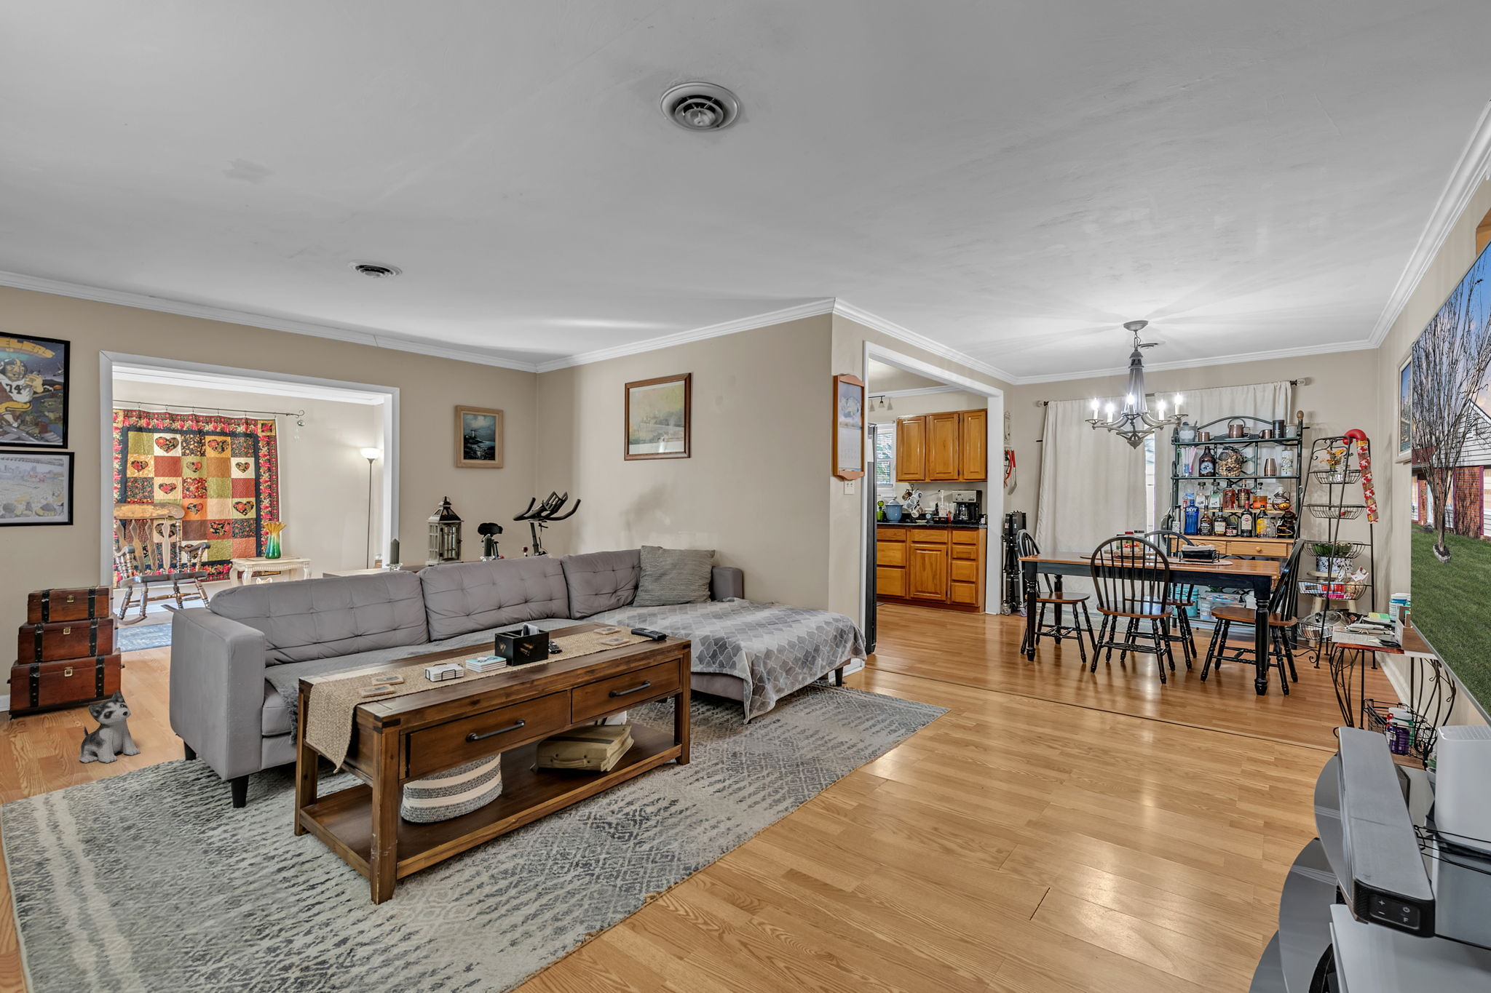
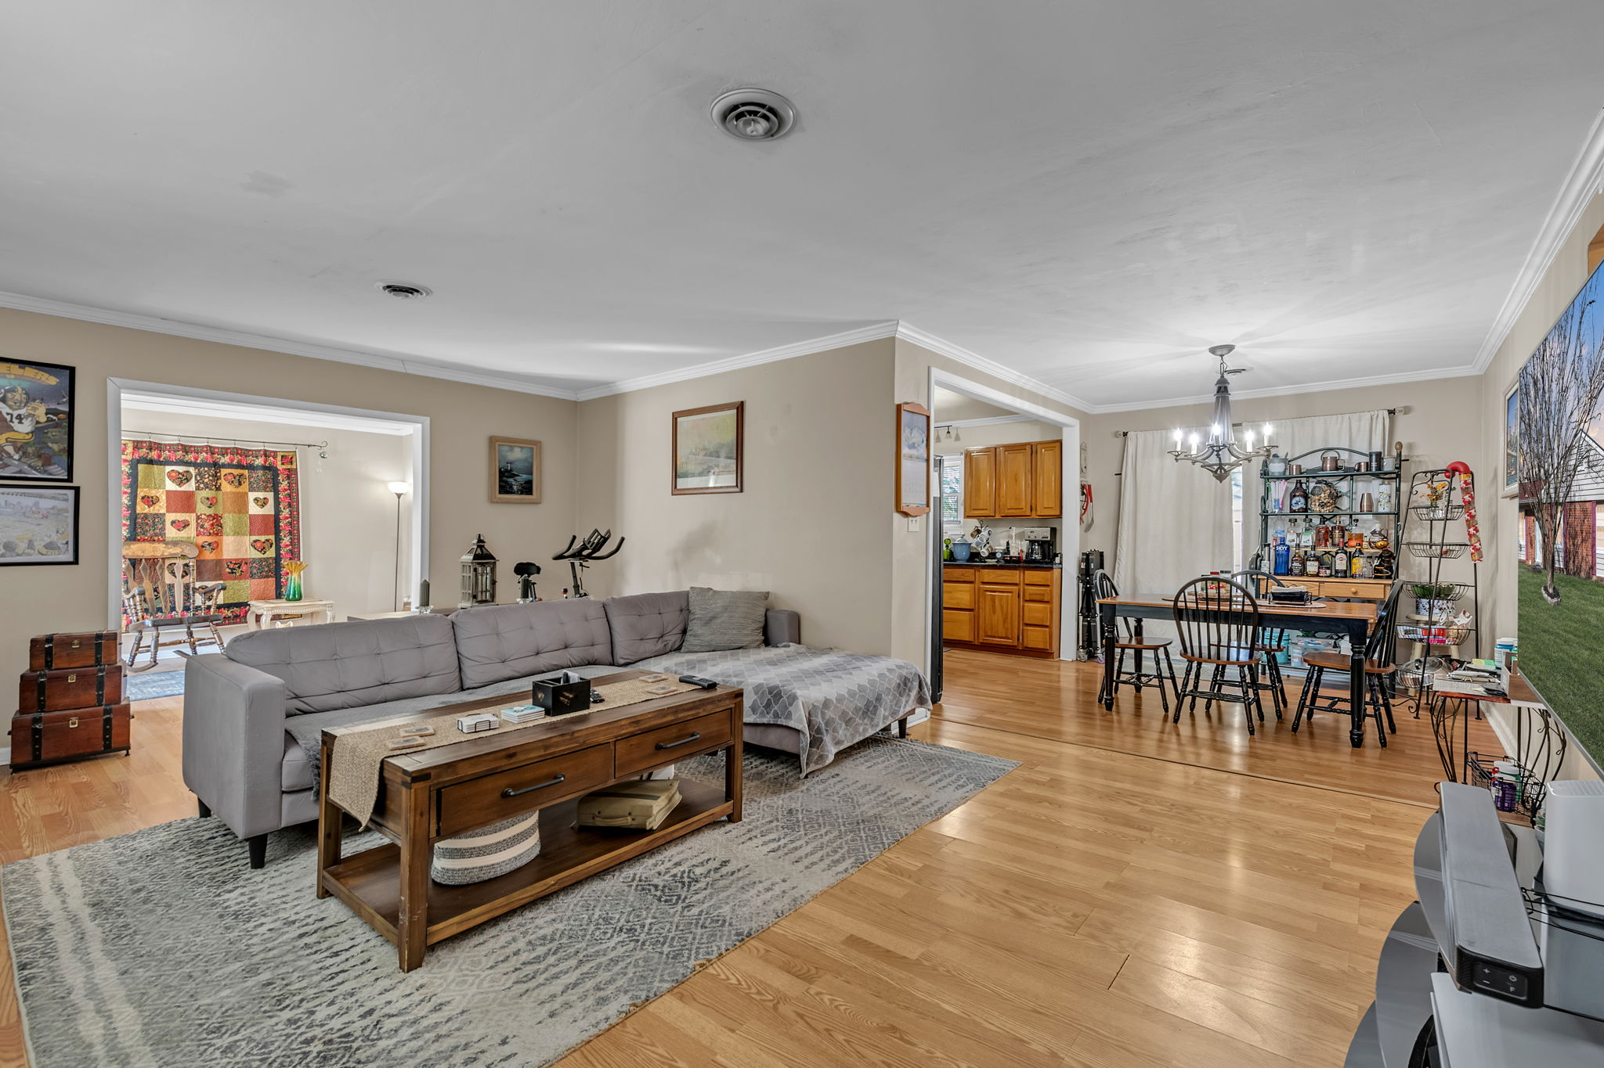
- plush toy (106, 723)
